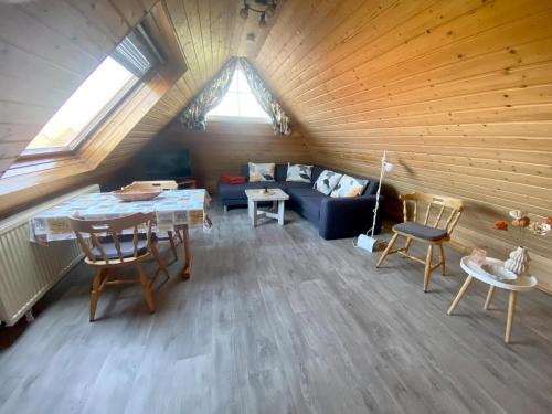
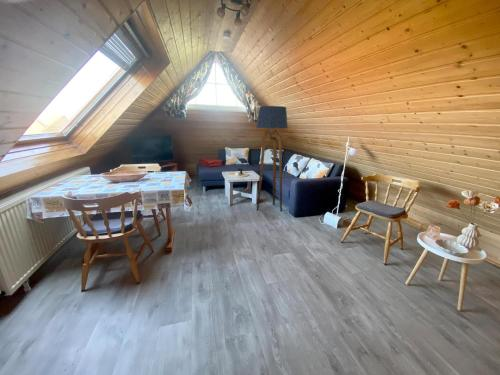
+ floor lamp (273, 161)
